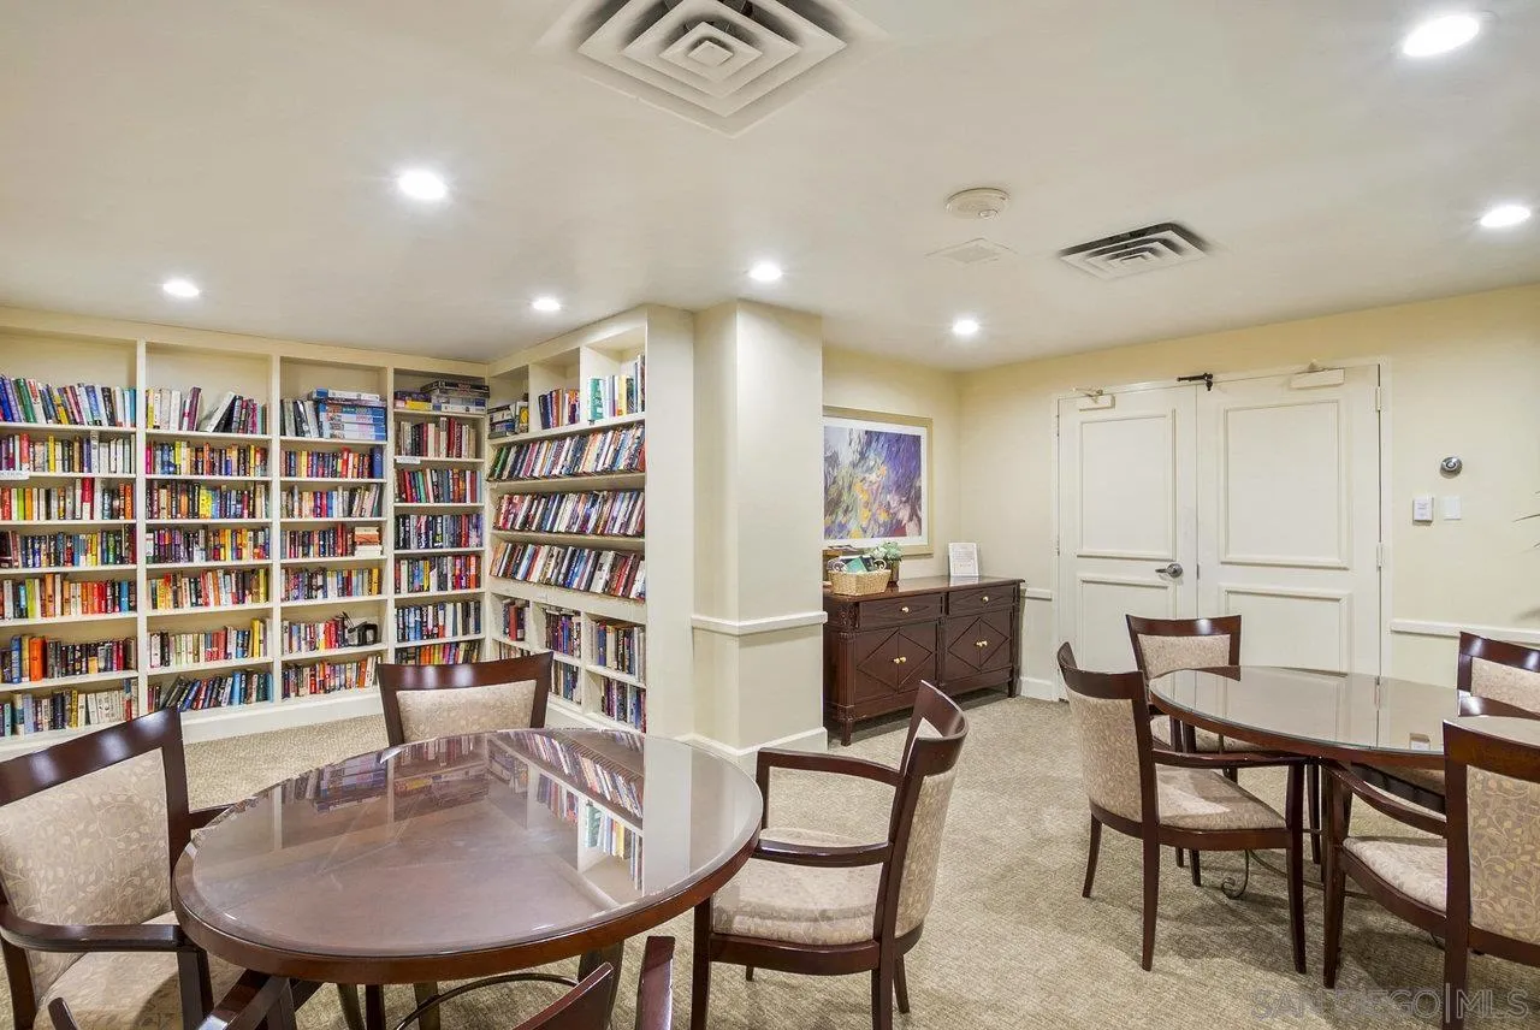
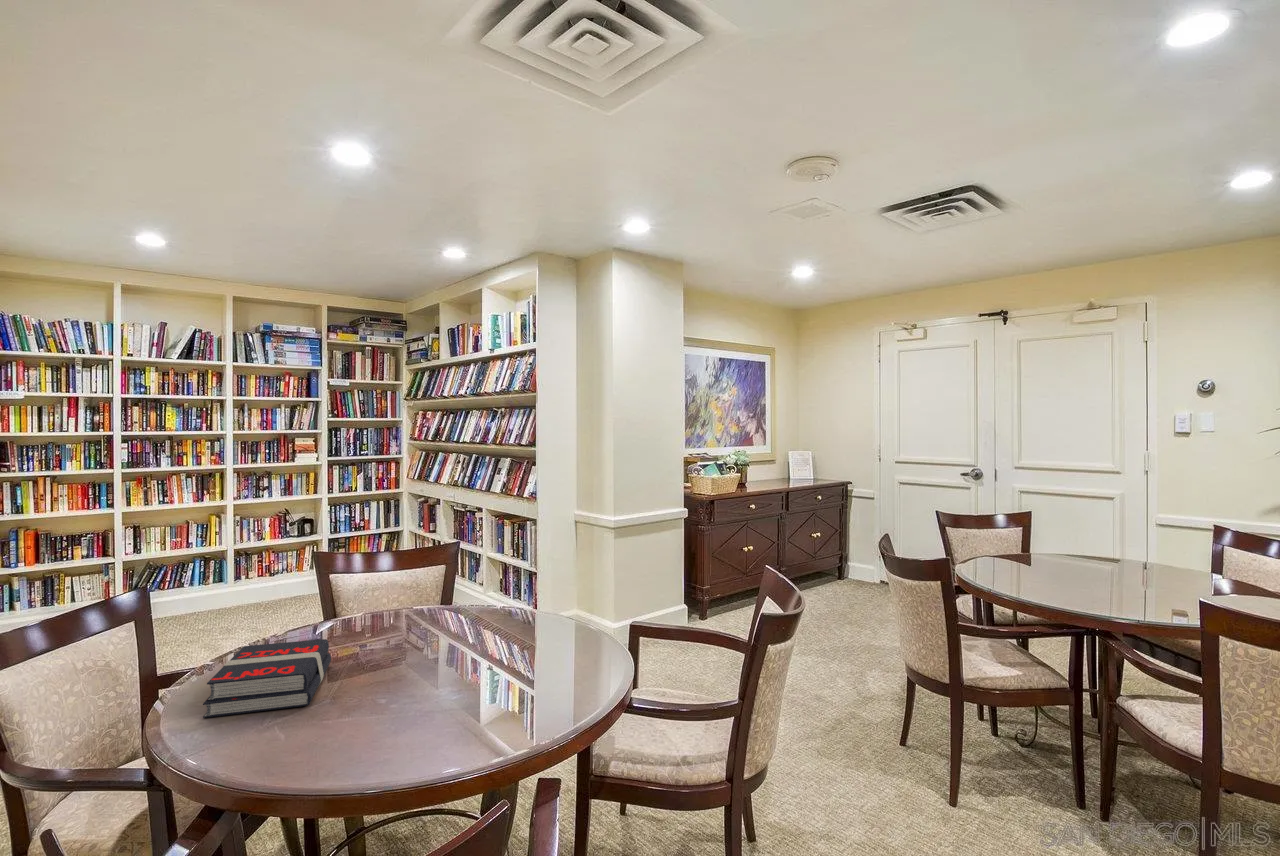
+ book (273, 673)
